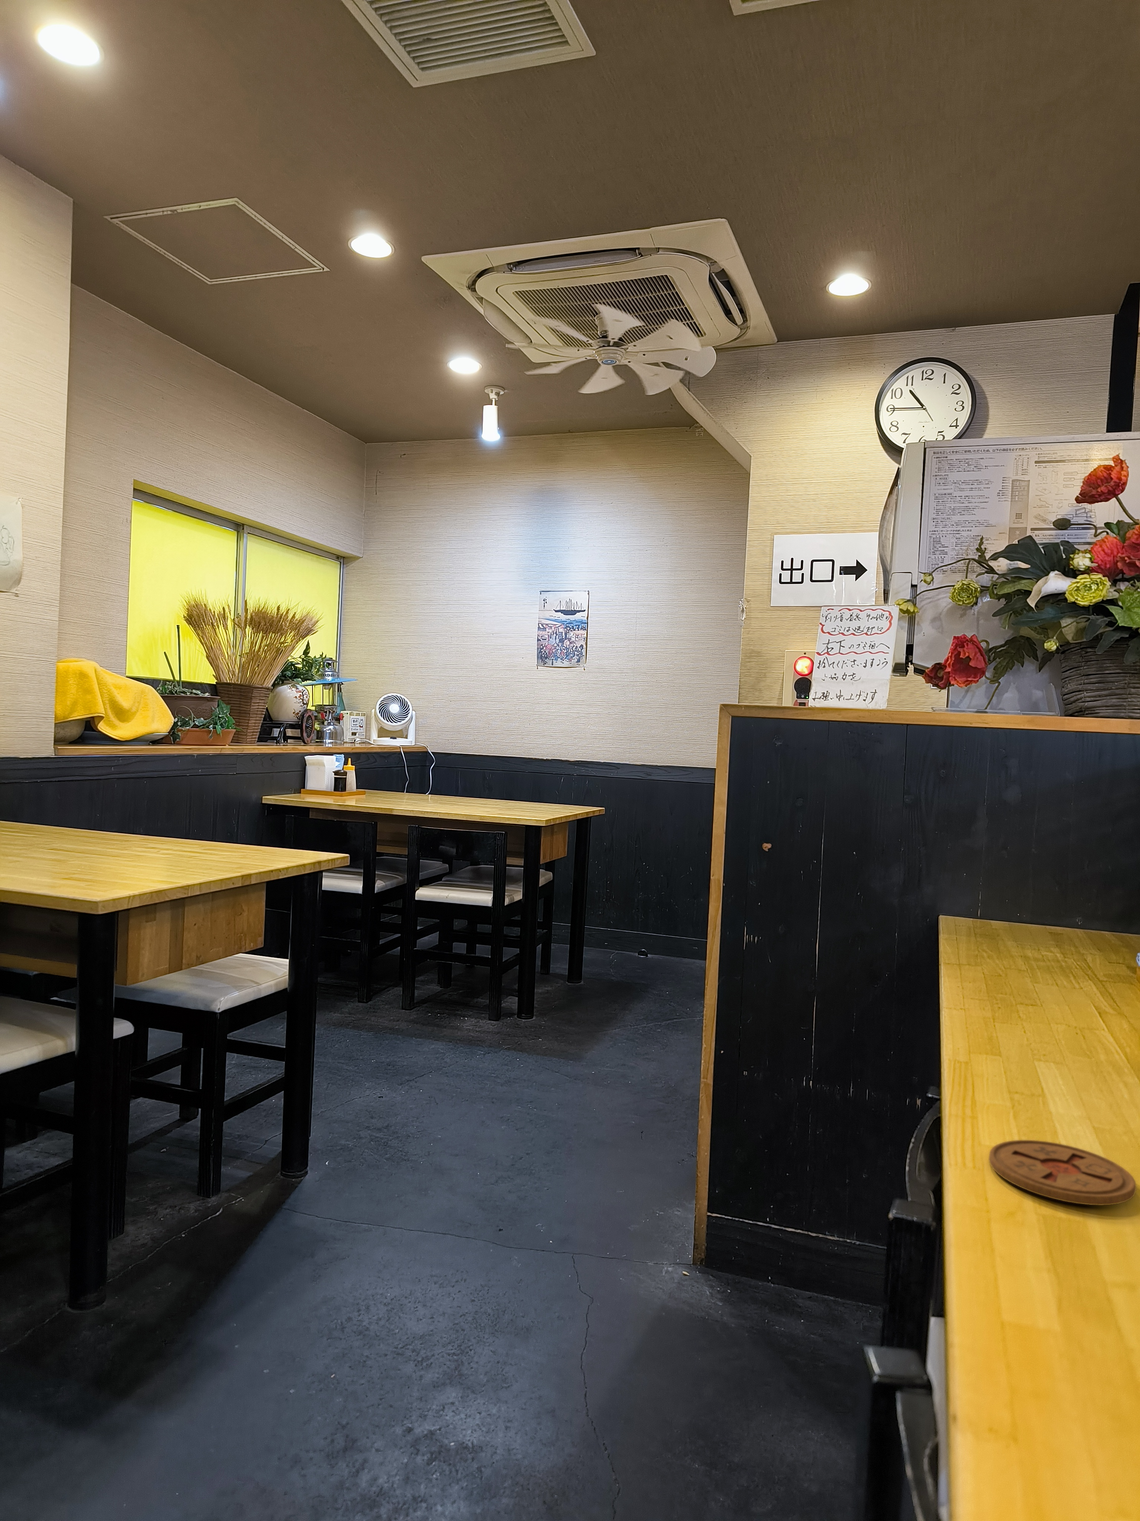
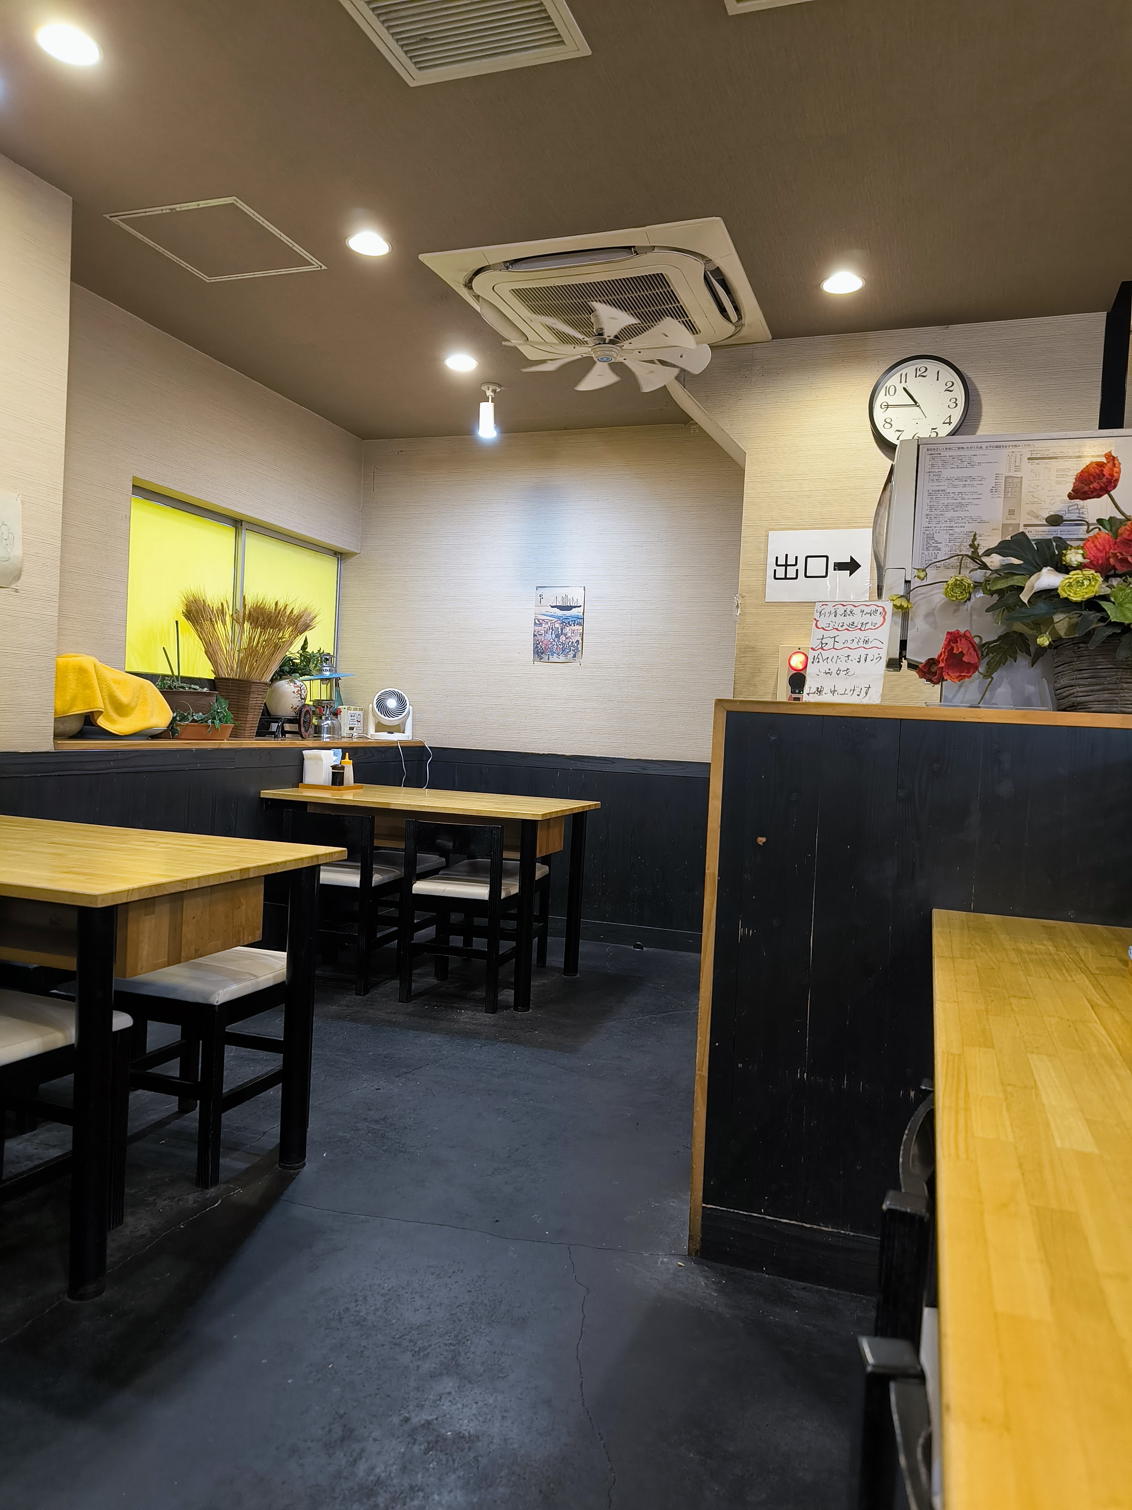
- coaster (1060, 1170)
